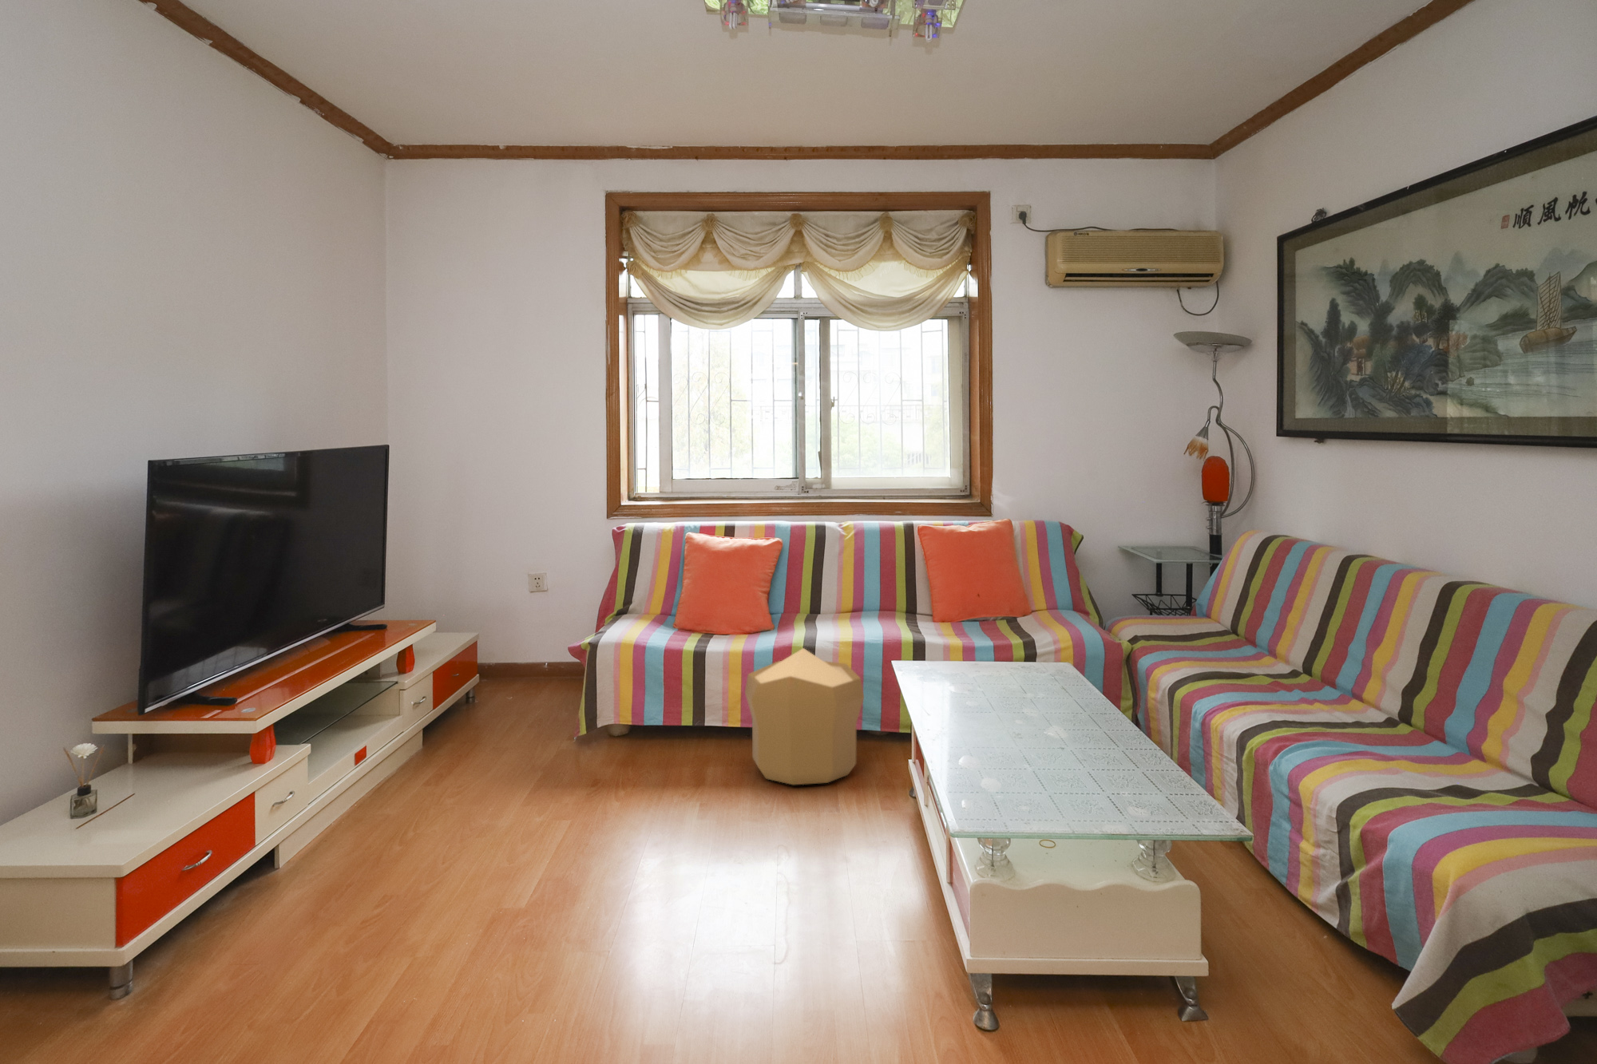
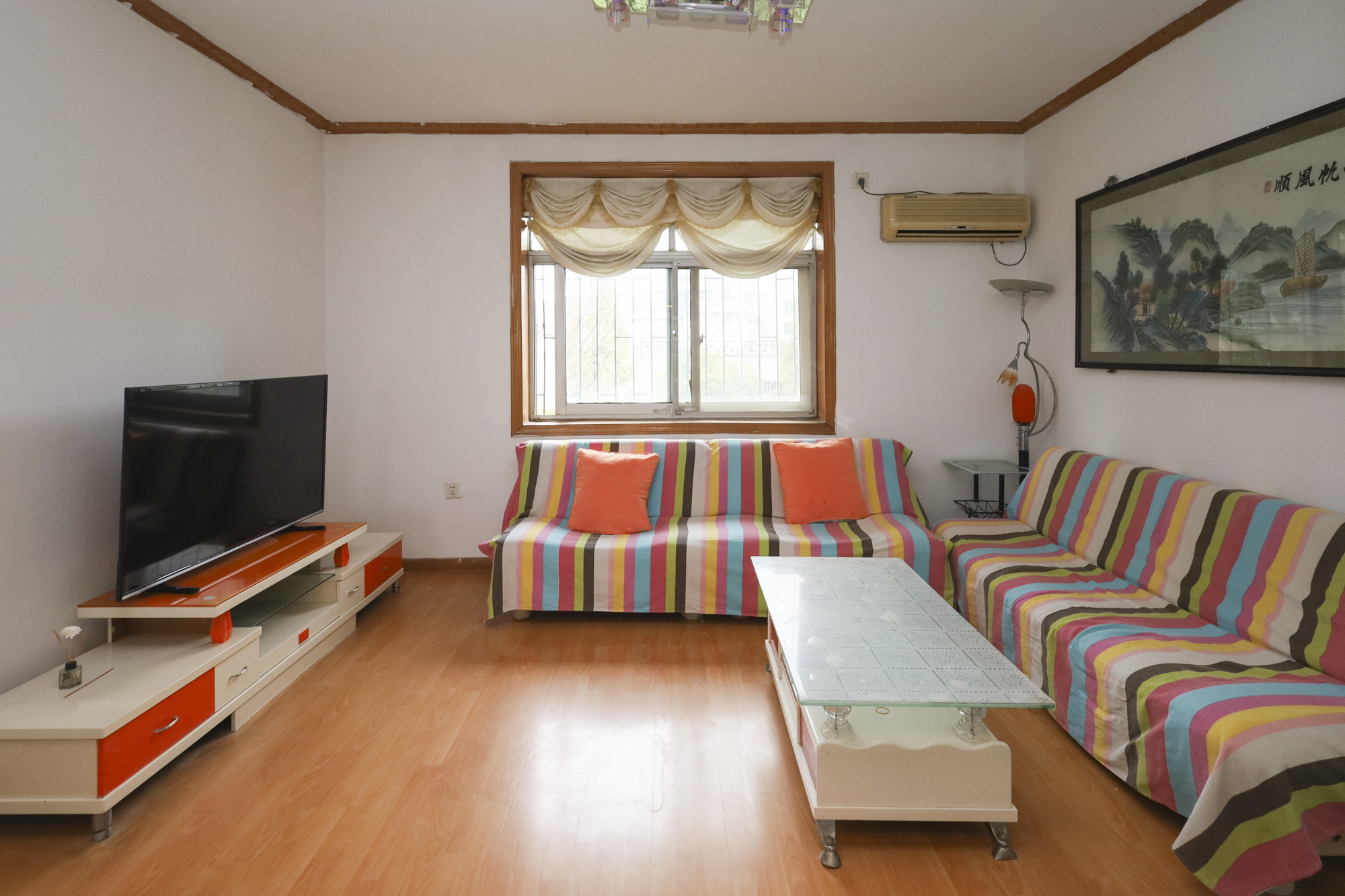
- pouf (804, 710)
